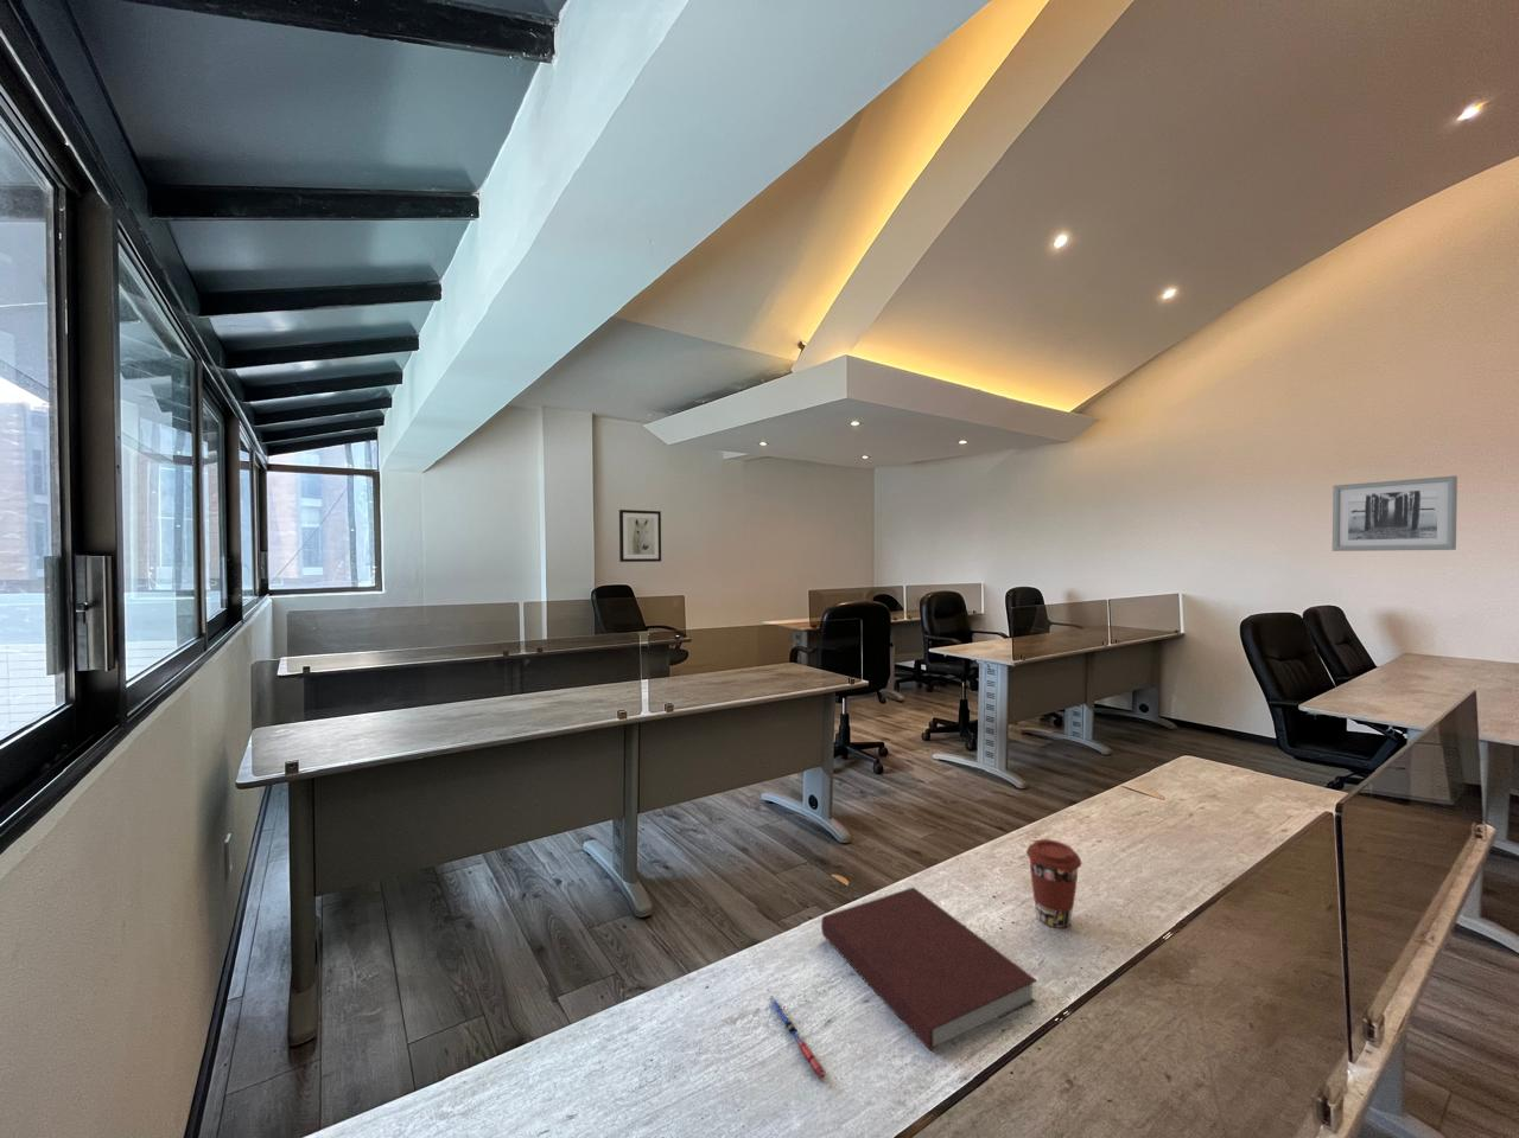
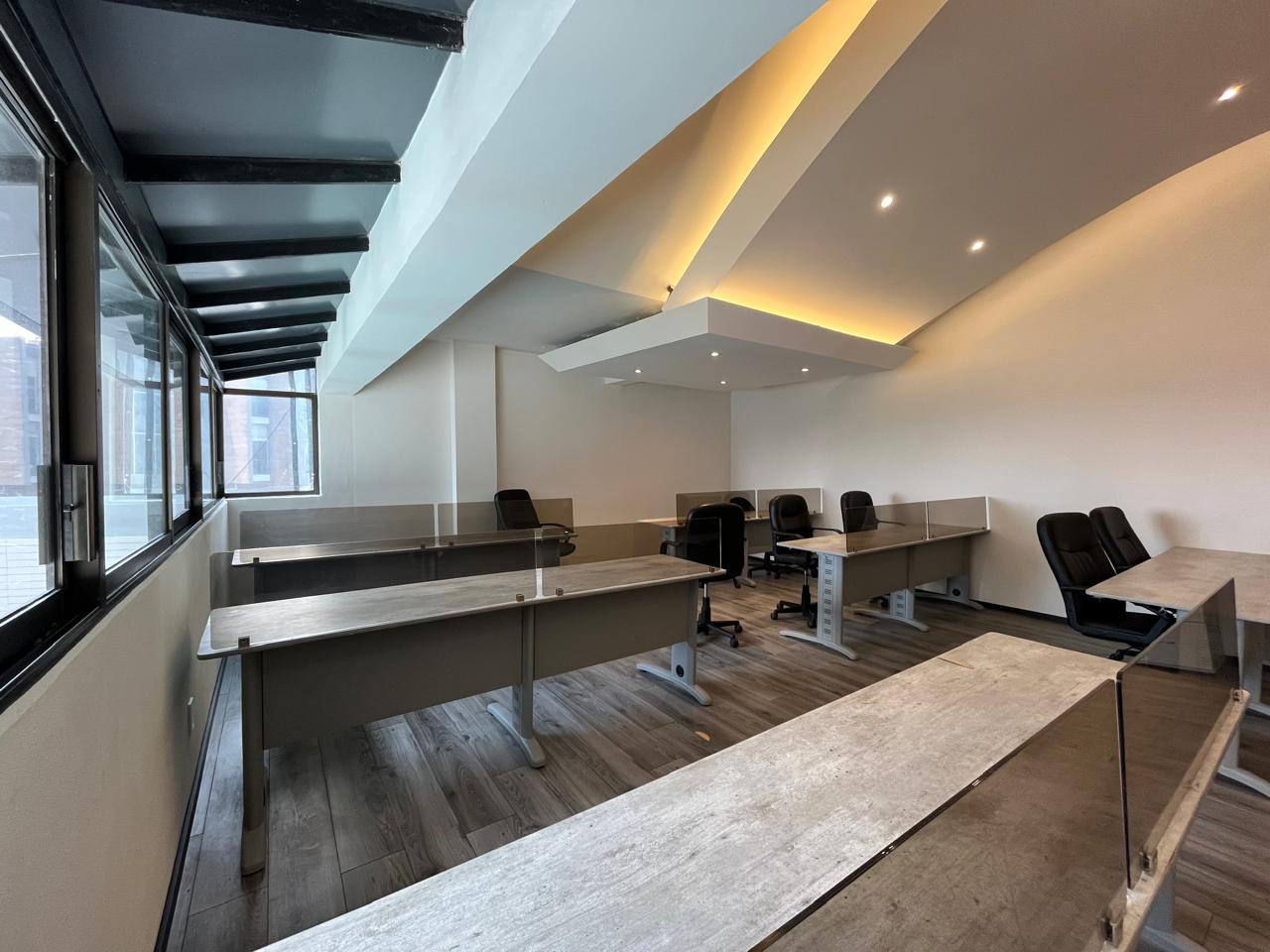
- notebook (920, 955)
- wall art (640, 536)
- wall art (1391, 515)
- coffee cup (1053, 883)
- pen (794, 1032)
